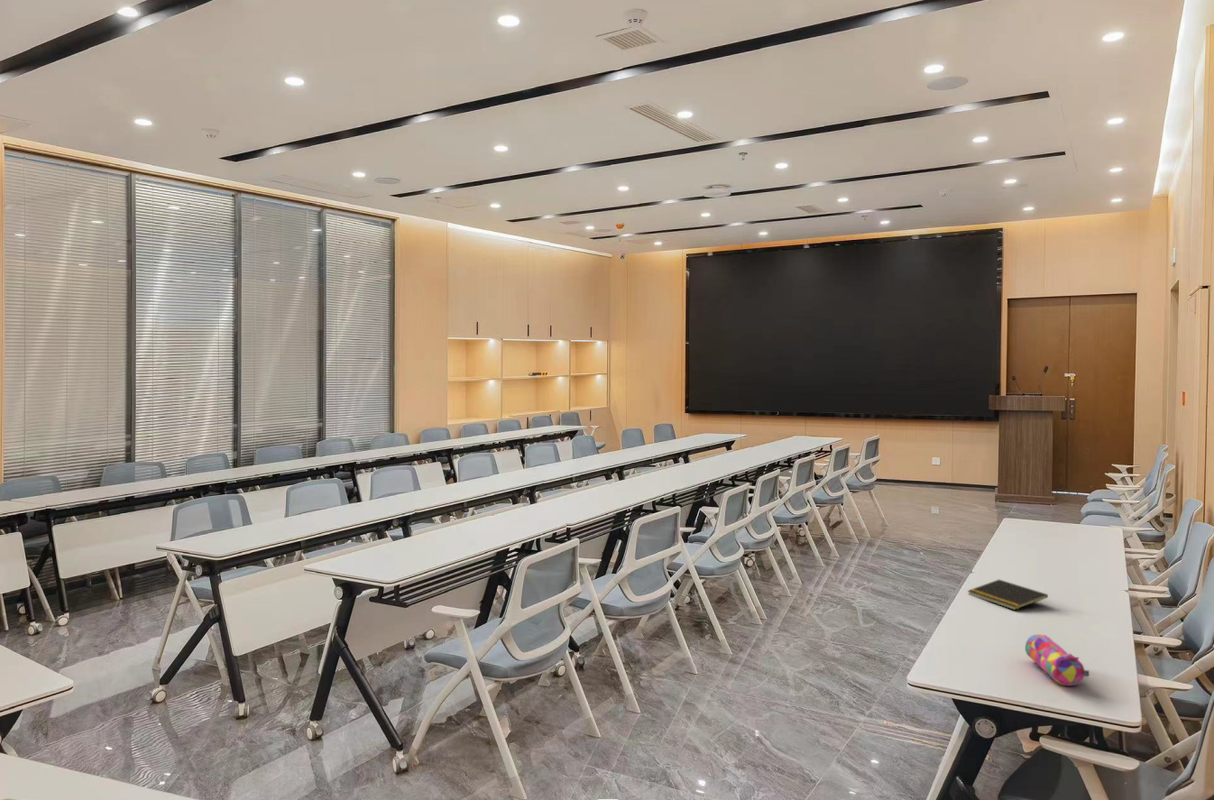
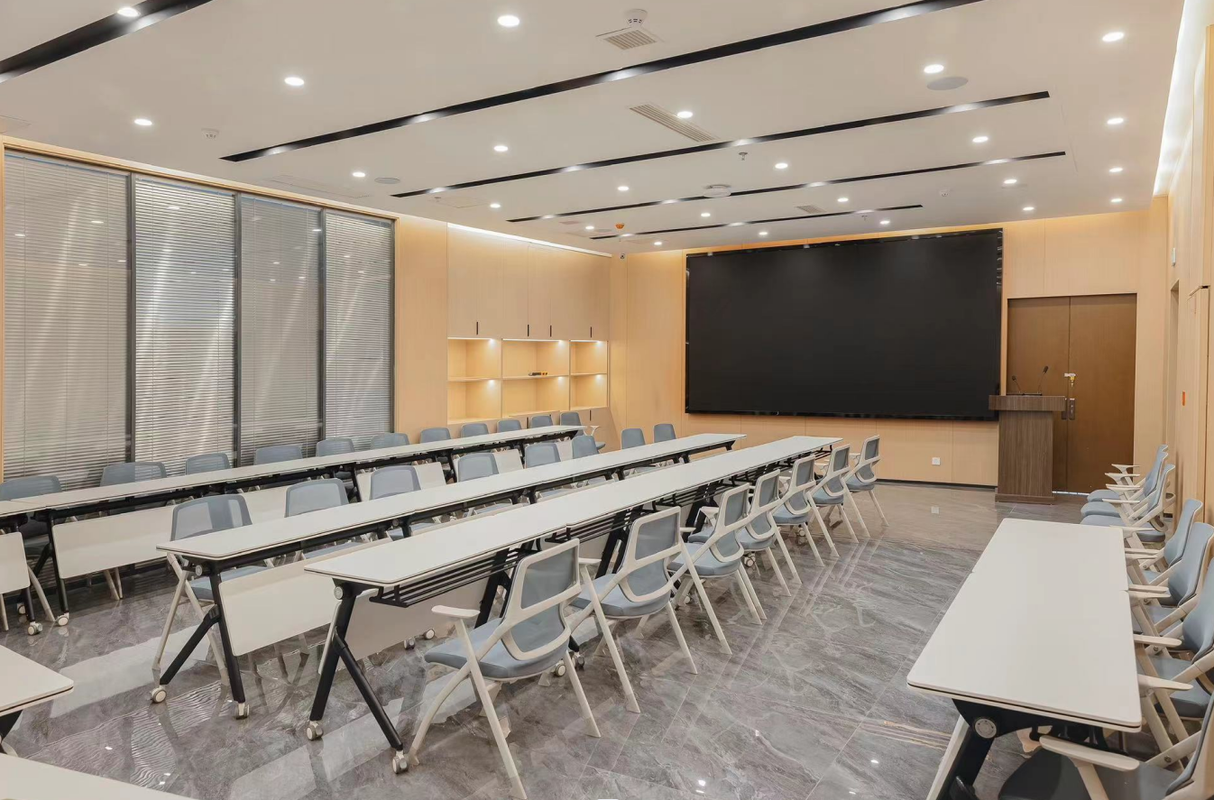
- notepad (1006, 594)
- pencil case (1054, 658)
